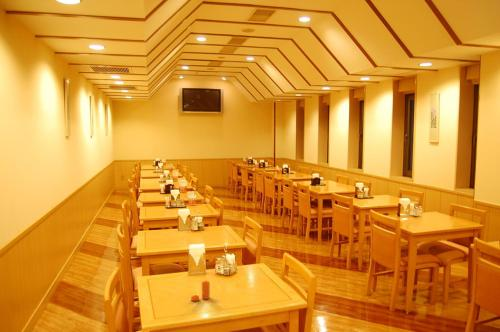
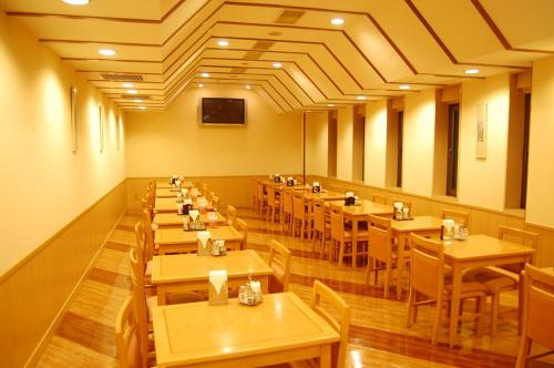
- pepper shaker (202, 289)
